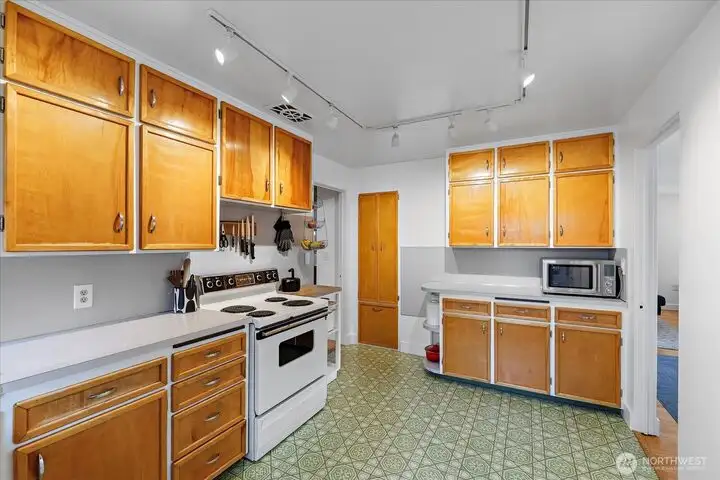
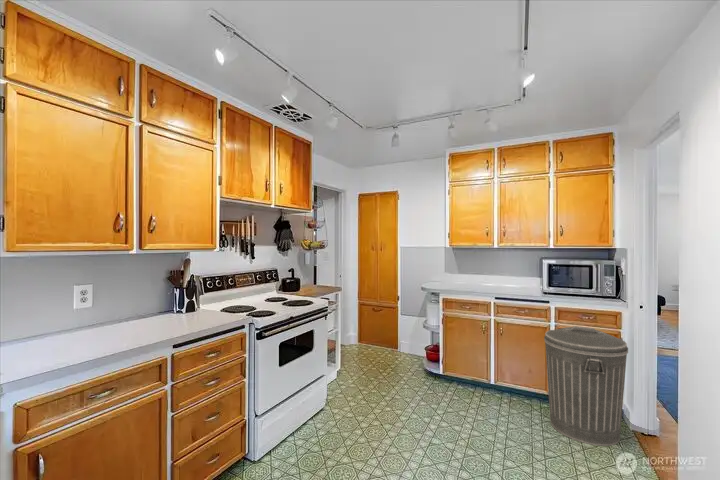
+ trash can (583, 377)
